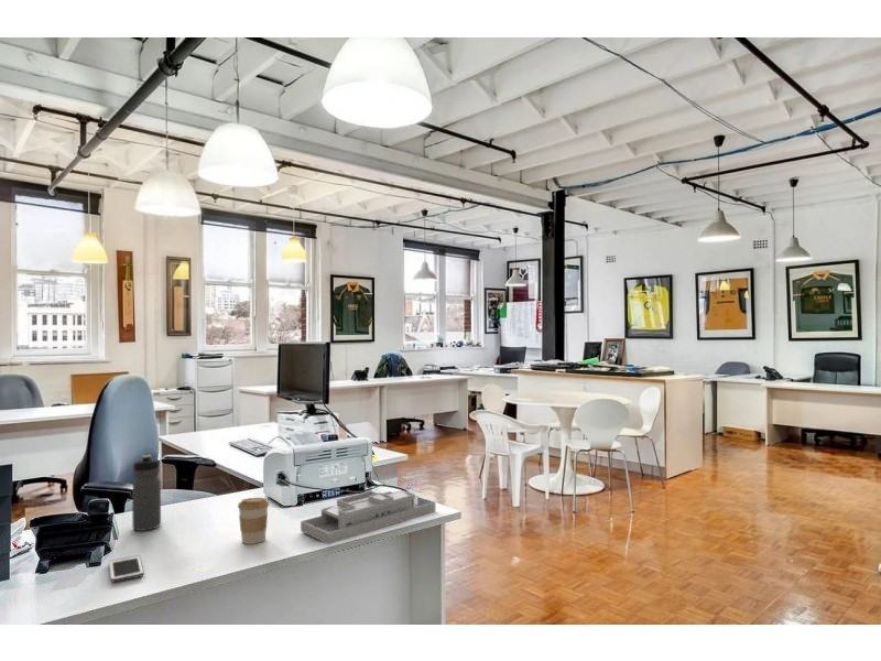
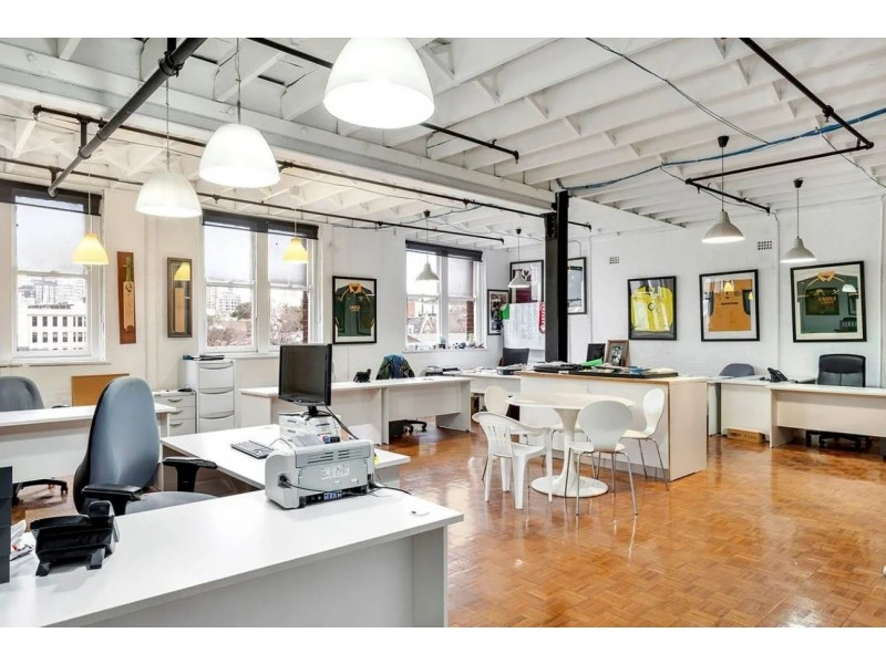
- cell phone (126, 568)
- water bottle (146, 490)
- coffee cup (253, 519)
- desk organizer (371, 508)
